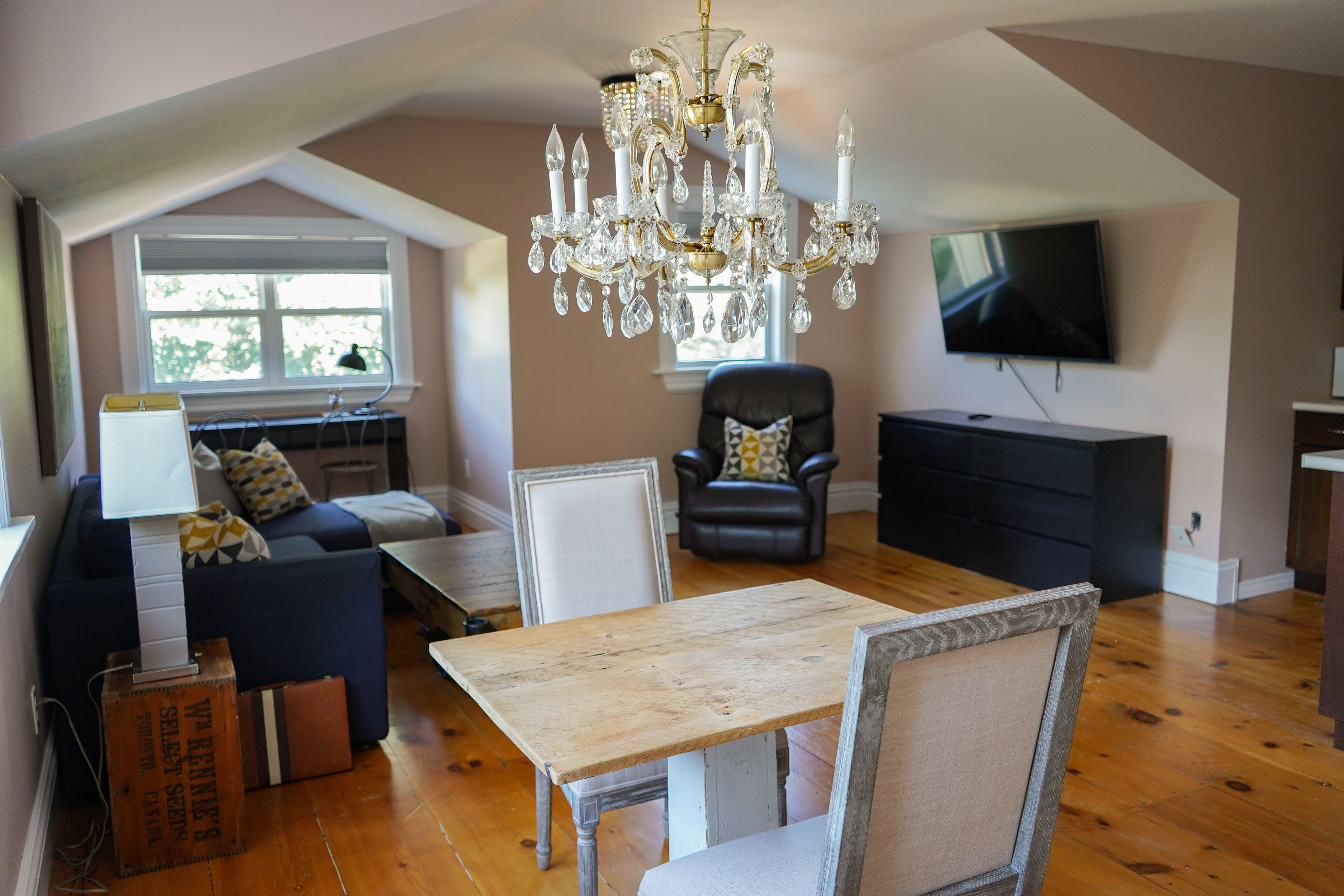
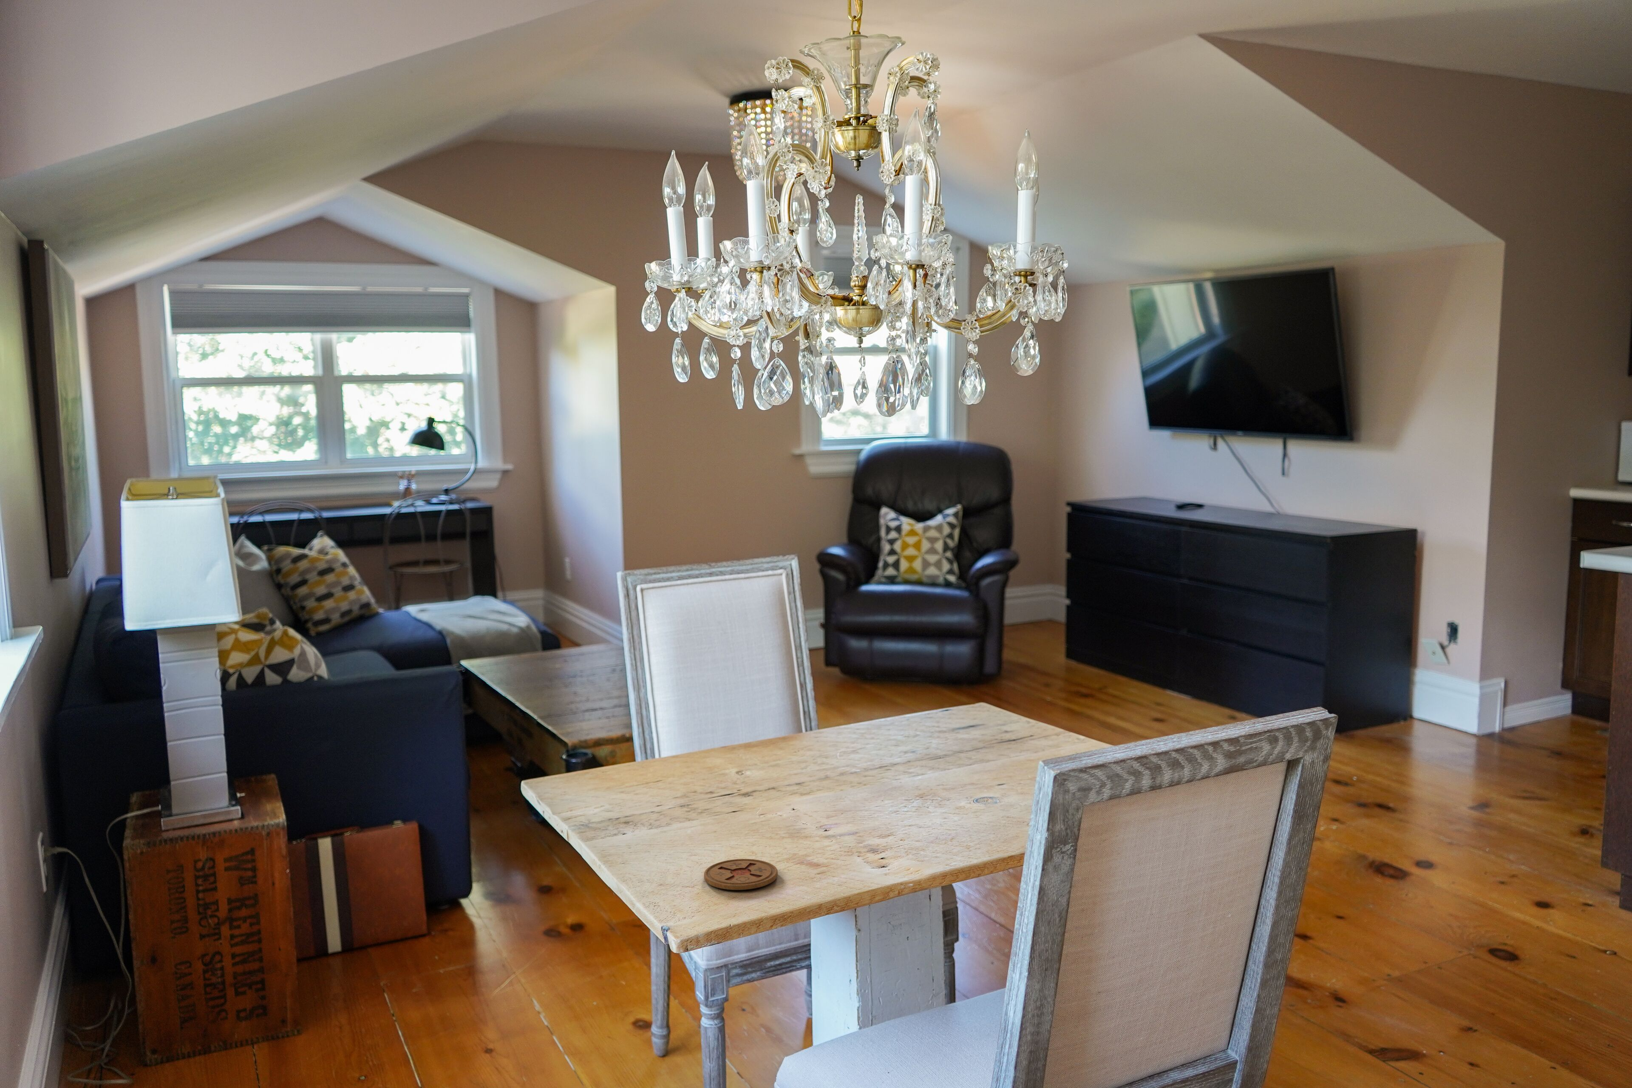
+ coaster (741, 874)
